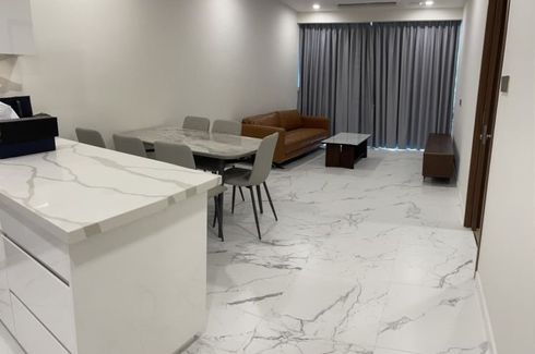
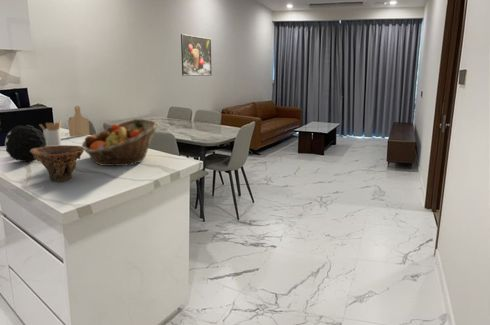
+ fruit basket (121, 141)
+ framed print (197, 56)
+ decorative orb (26, 143)
+ utensil holder (52, 134)
+ cutting board (78, 120)
+ bowl (59, 164)
